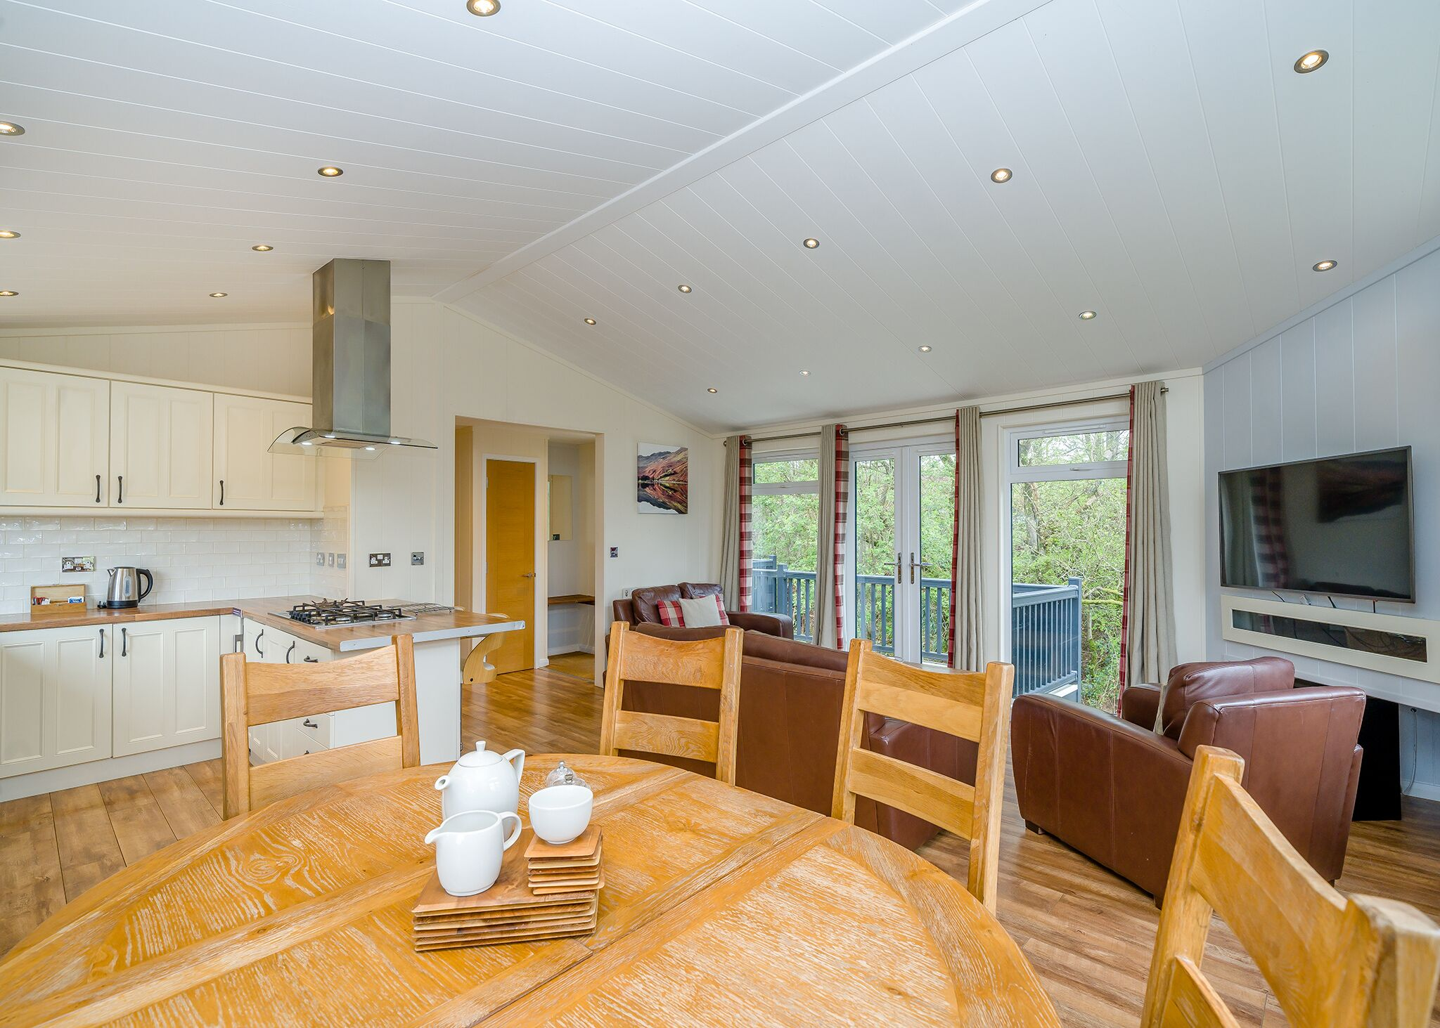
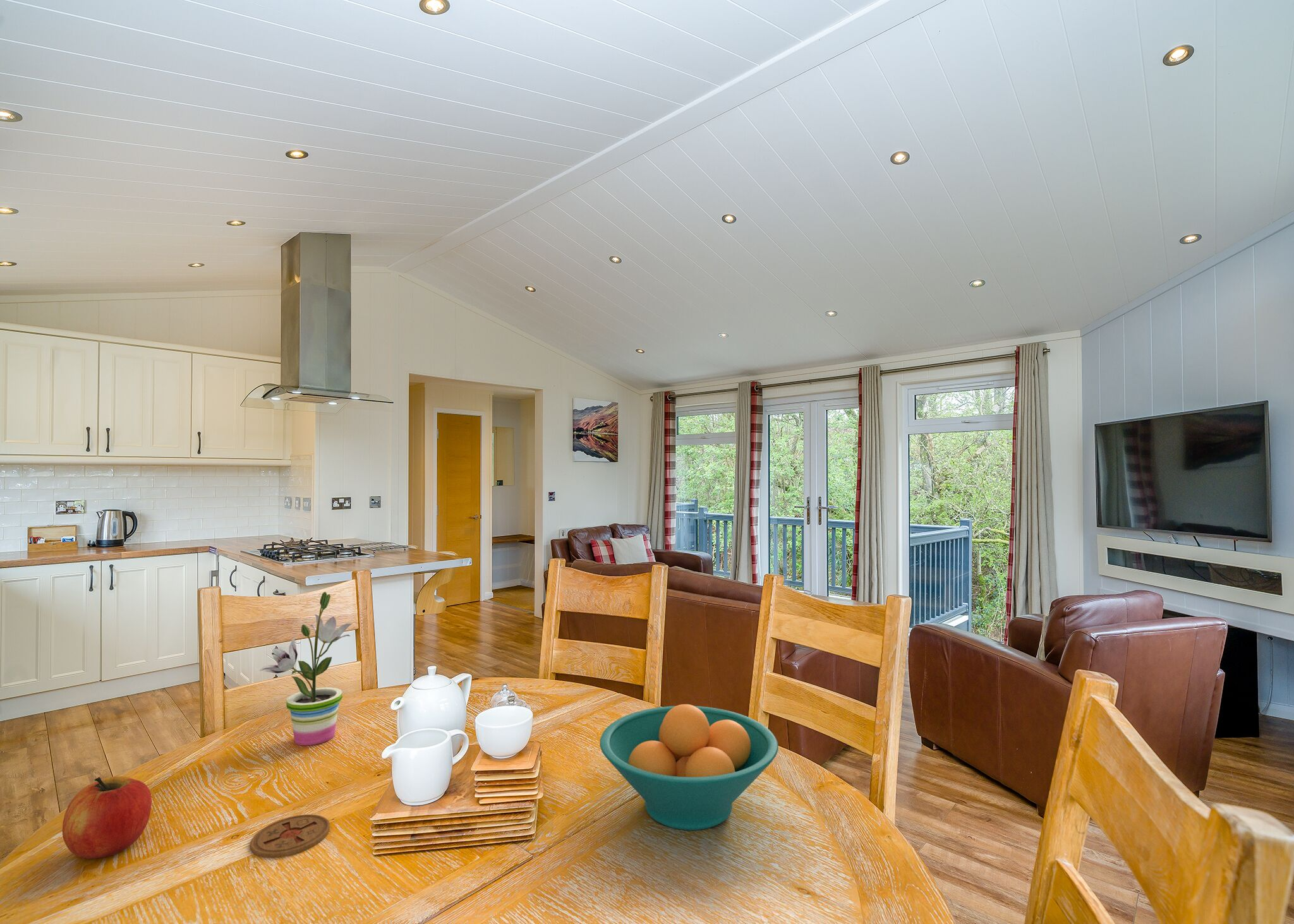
+ apple (108, 812)
+ coaster (291, 835)
+ potted plant (306, 663)
+ fruit bowl (688, 757)
